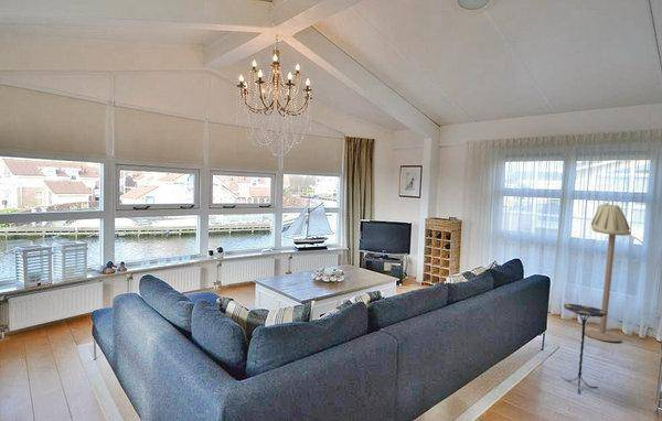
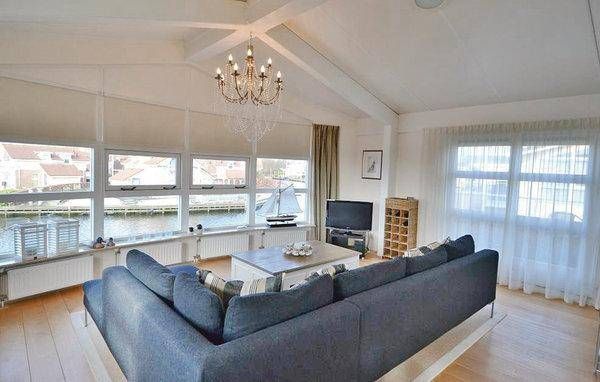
- floor lamp (607, 269)
- side table (581, 347)
